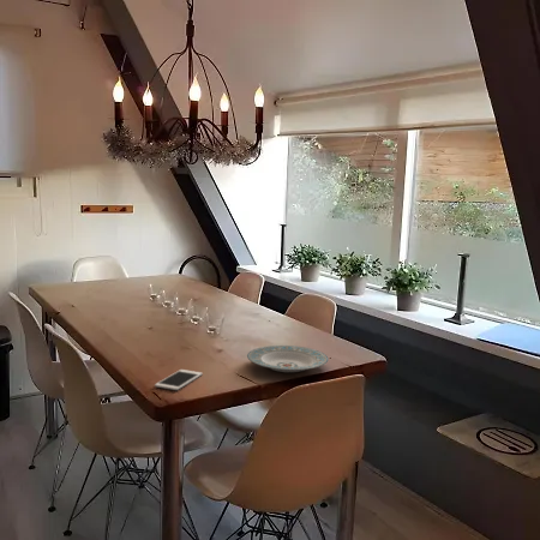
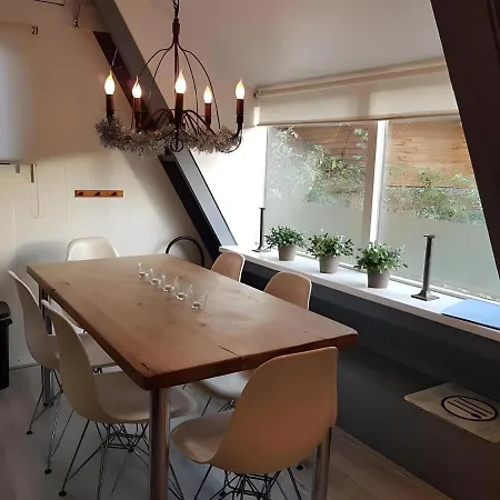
- cell phone (179, 379)
- plate (287, 361)
